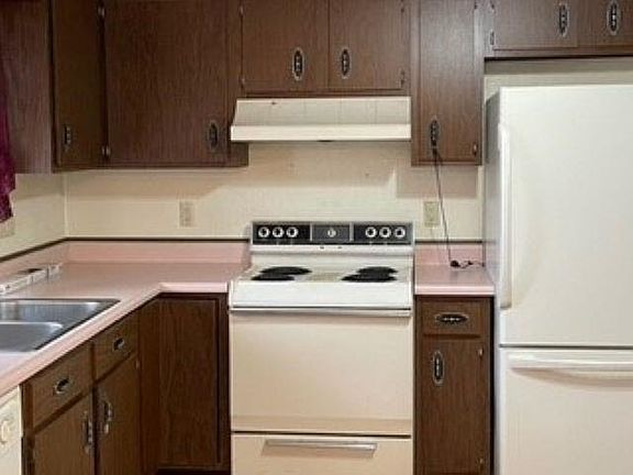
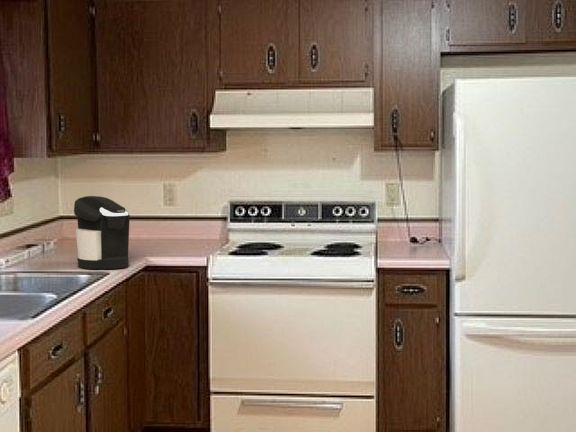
+ coffee maker (104, 231)
